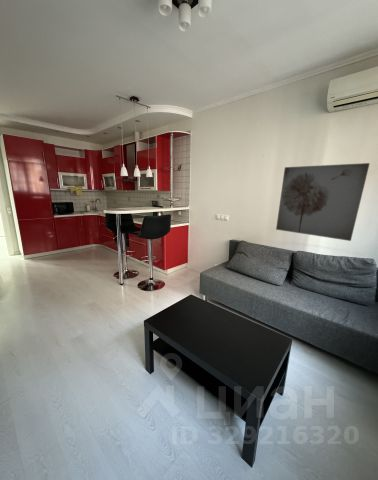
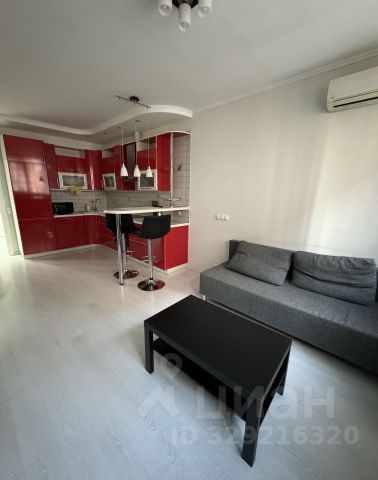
- wall art (315, 201)
